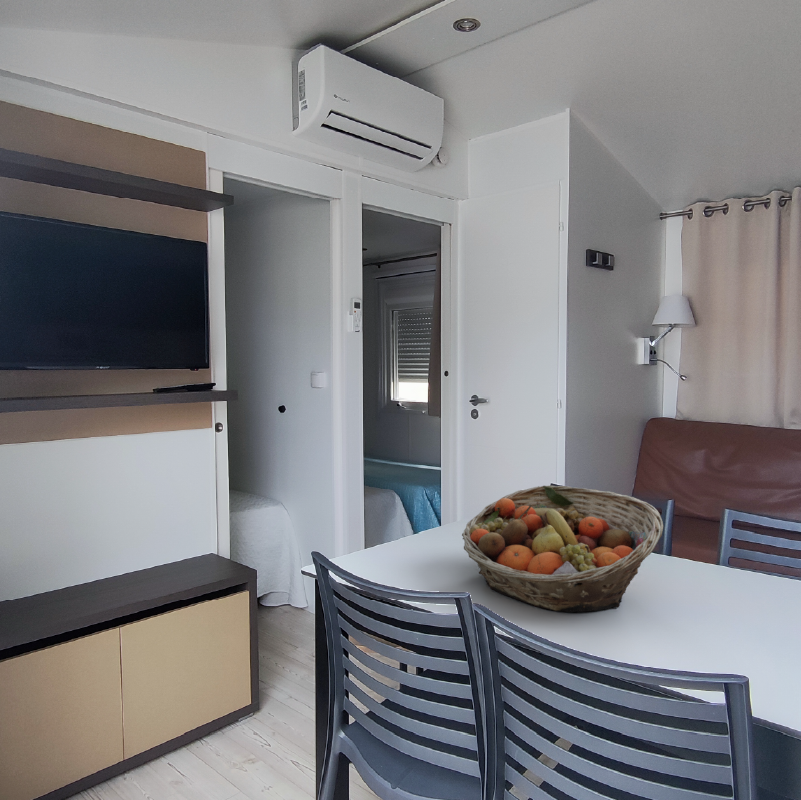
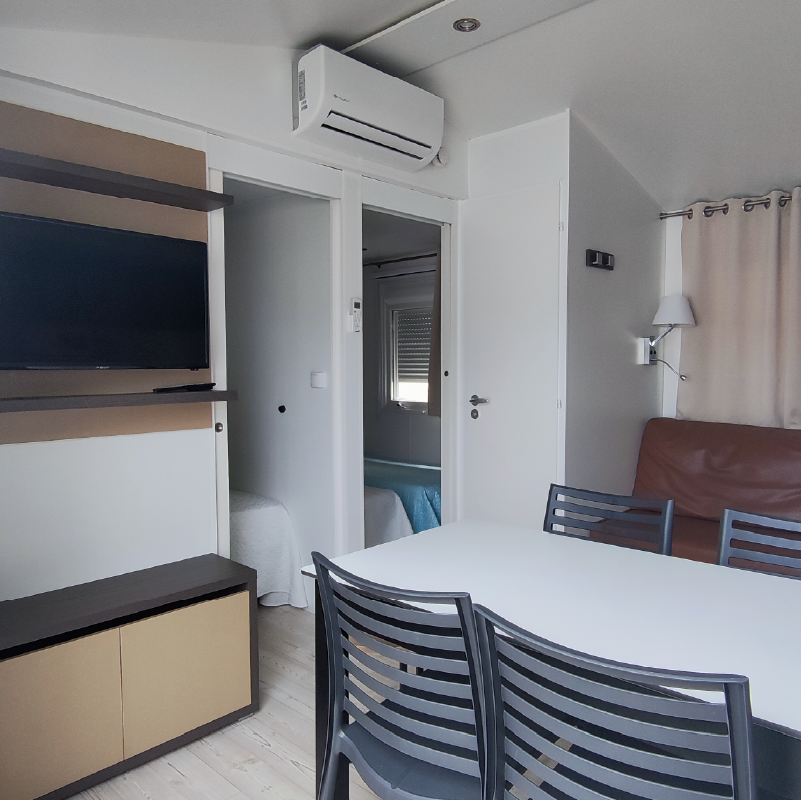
- fruit basket (557, 542)
